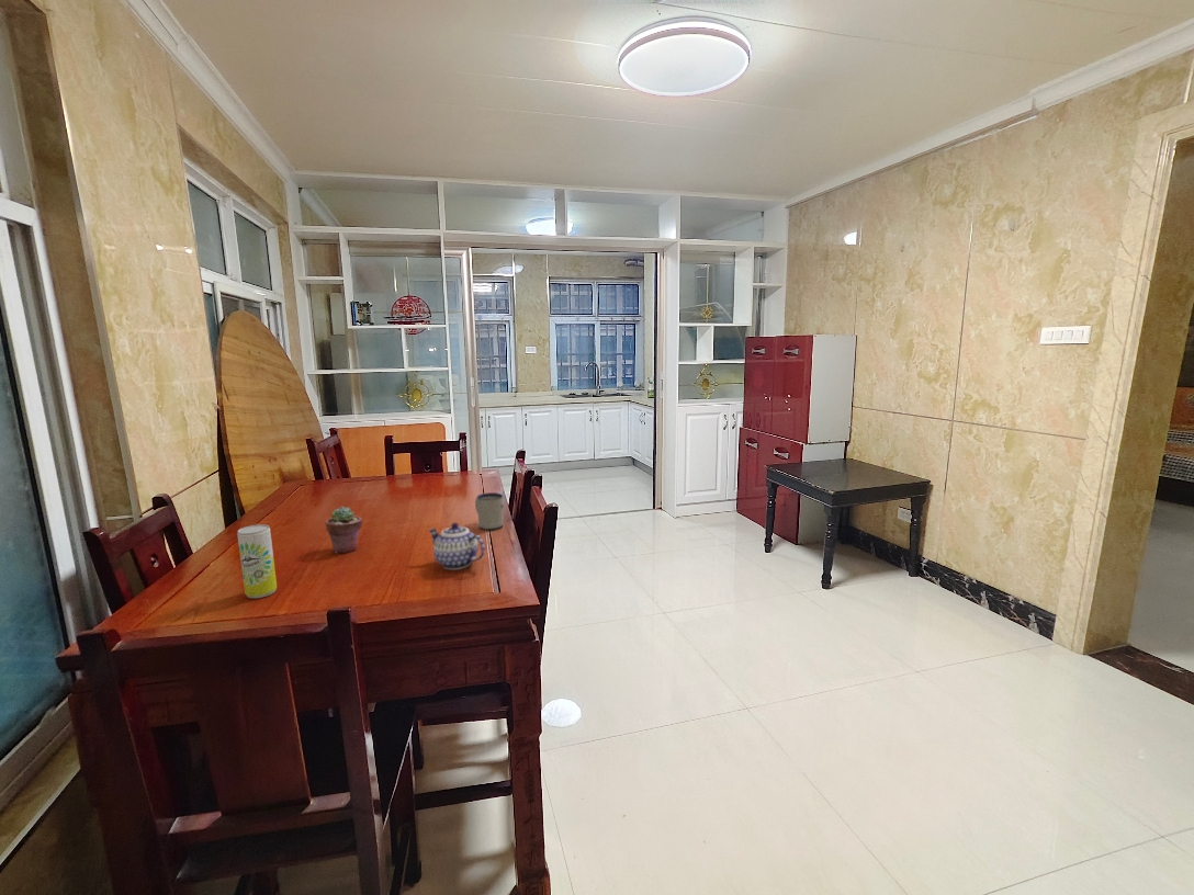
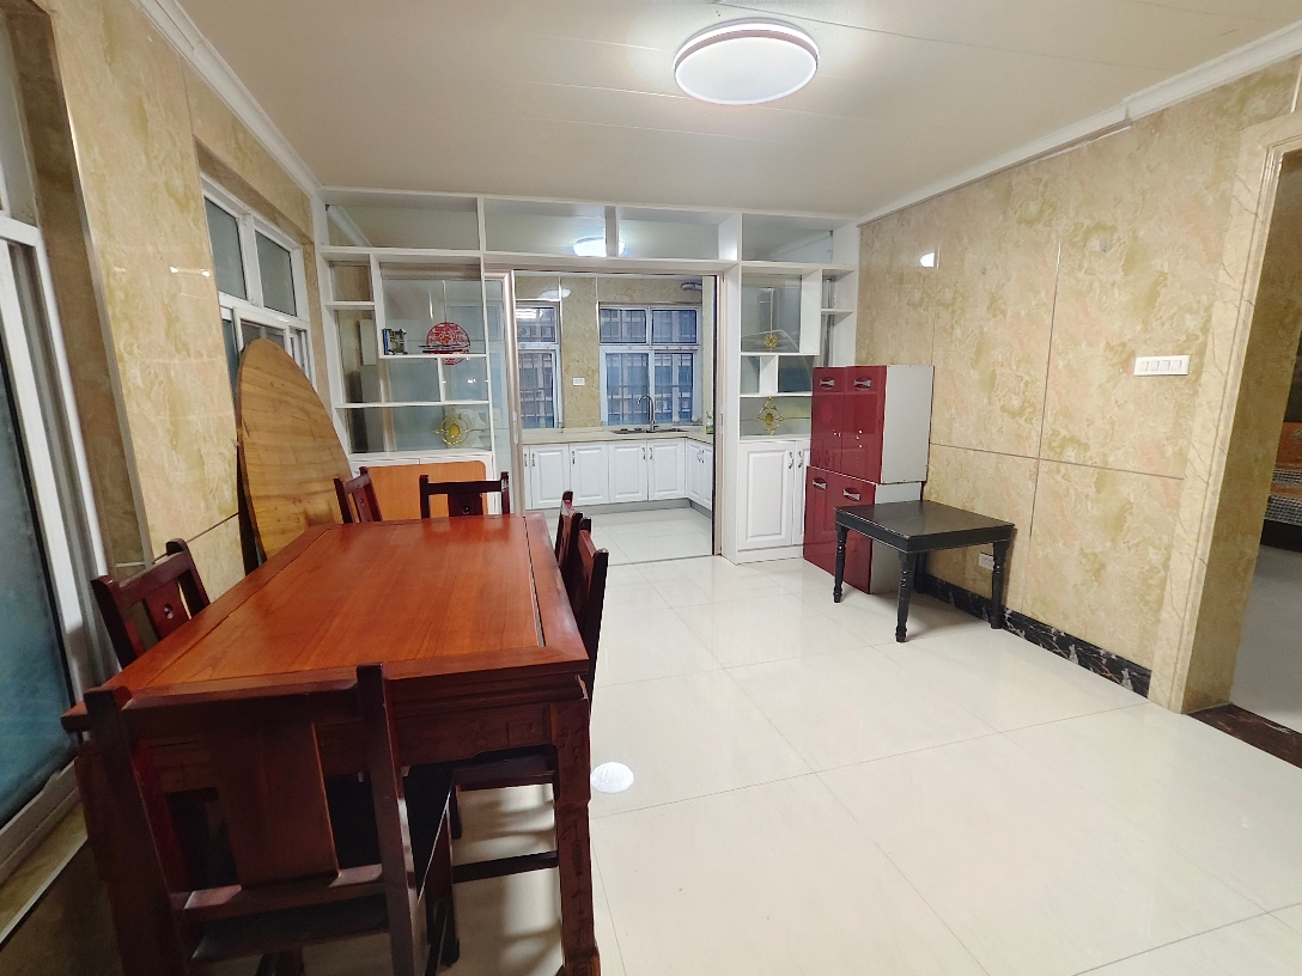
- teapot (455, 543)
- mug (487, 510)
- potted succulent (343, 528)
- beverage can (257, 560)
